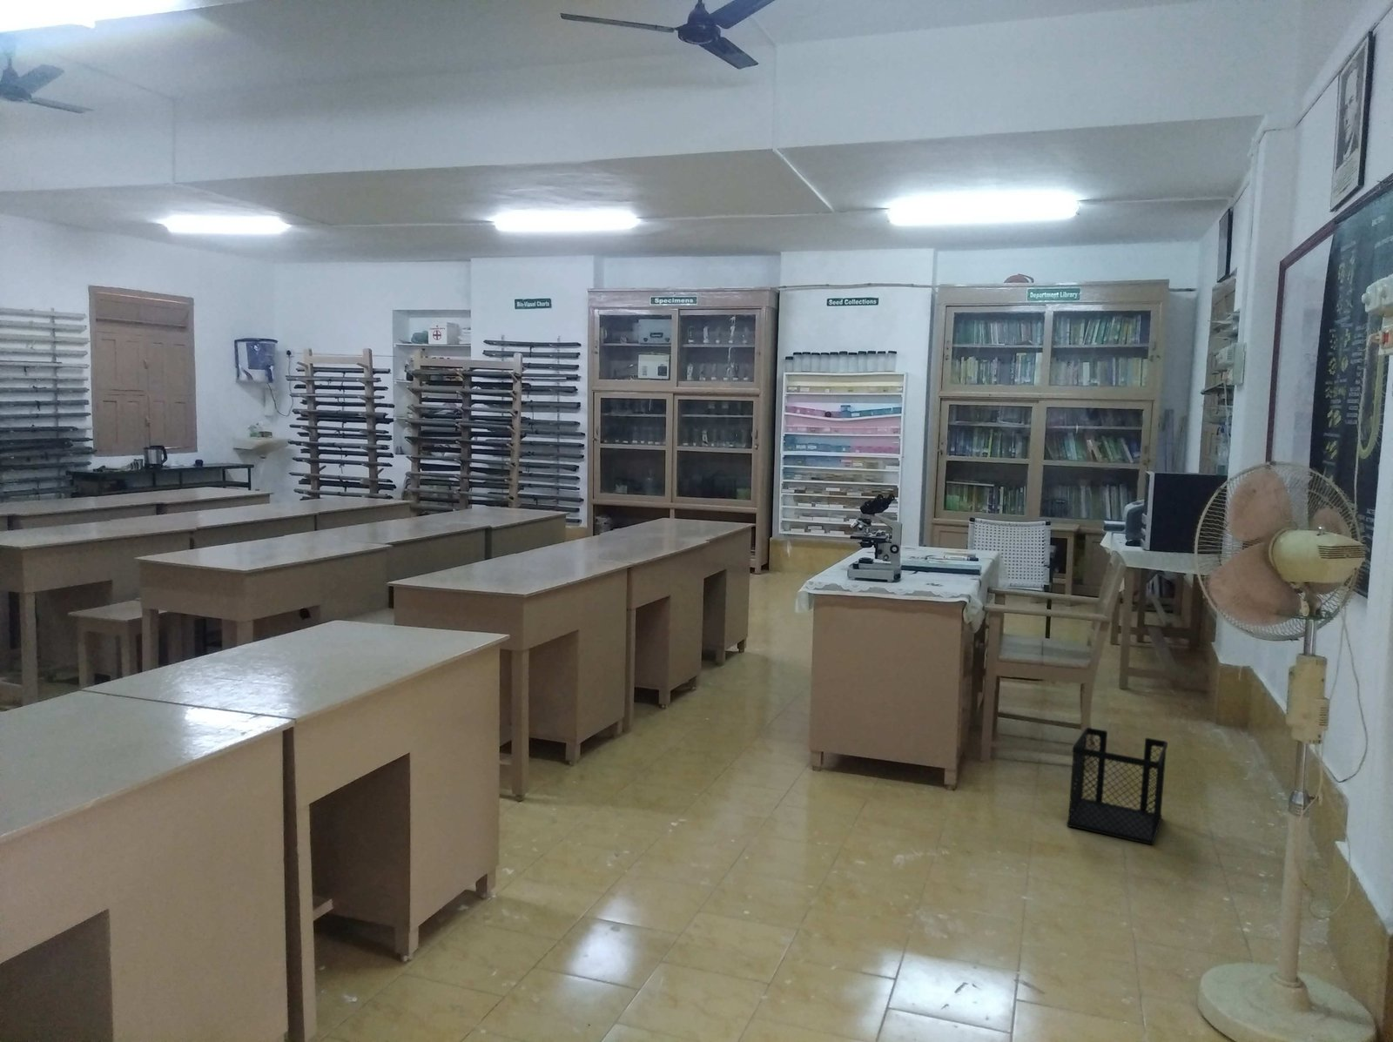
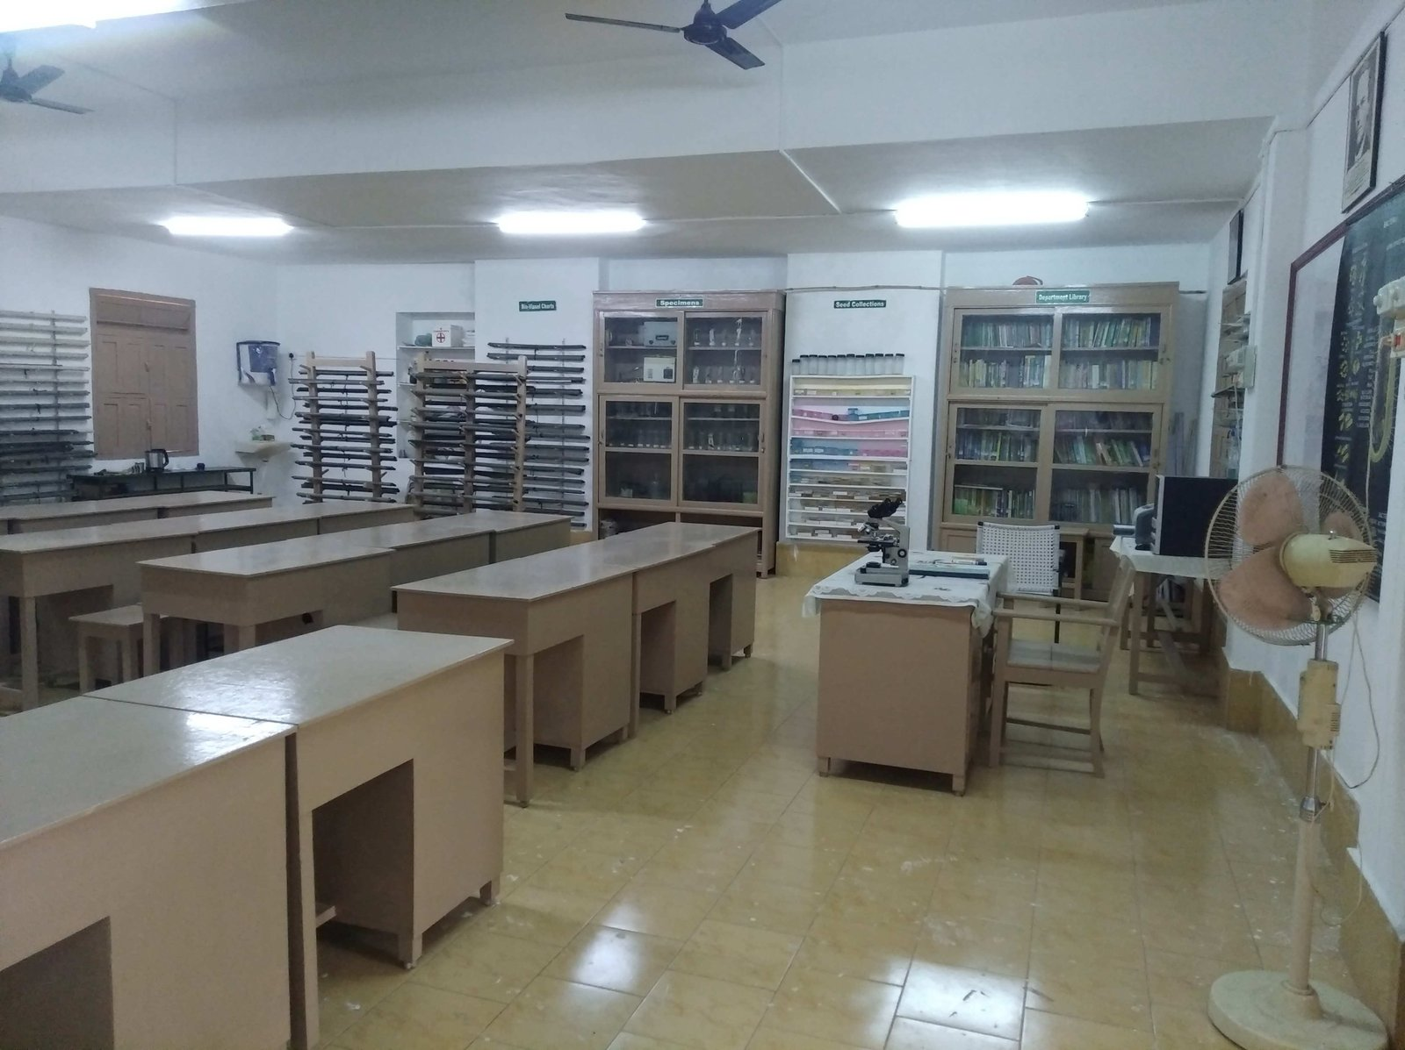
- wastebasket (1118, 783)
